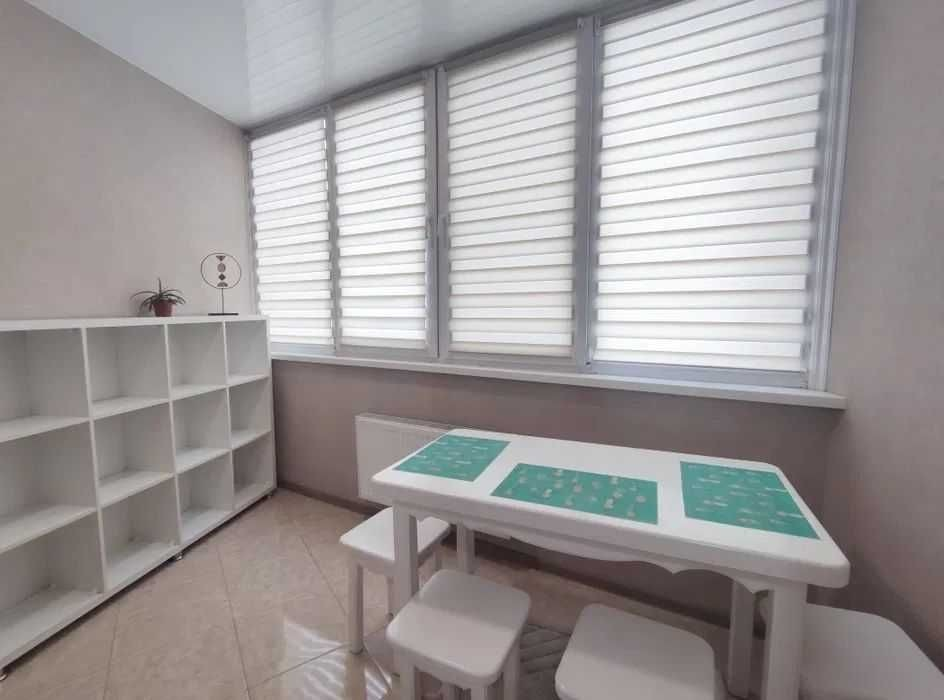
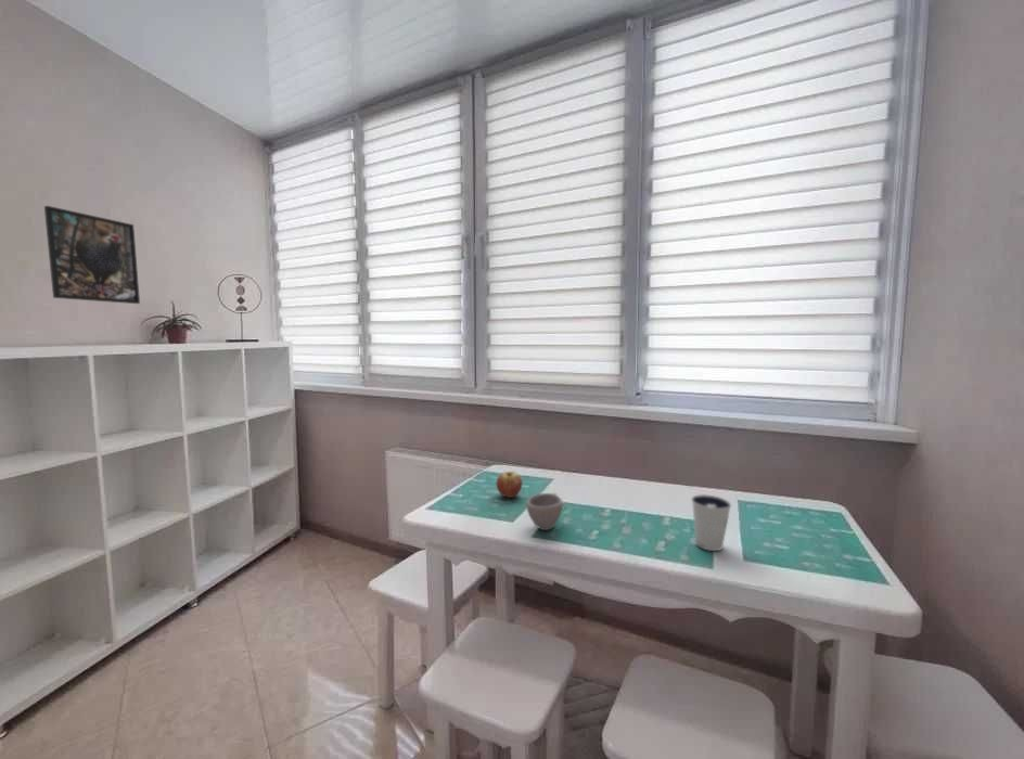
+ dixie cup (709, 523)
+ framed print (95, 258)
+ cup (546, 511)
+ fruit (509, 484)
